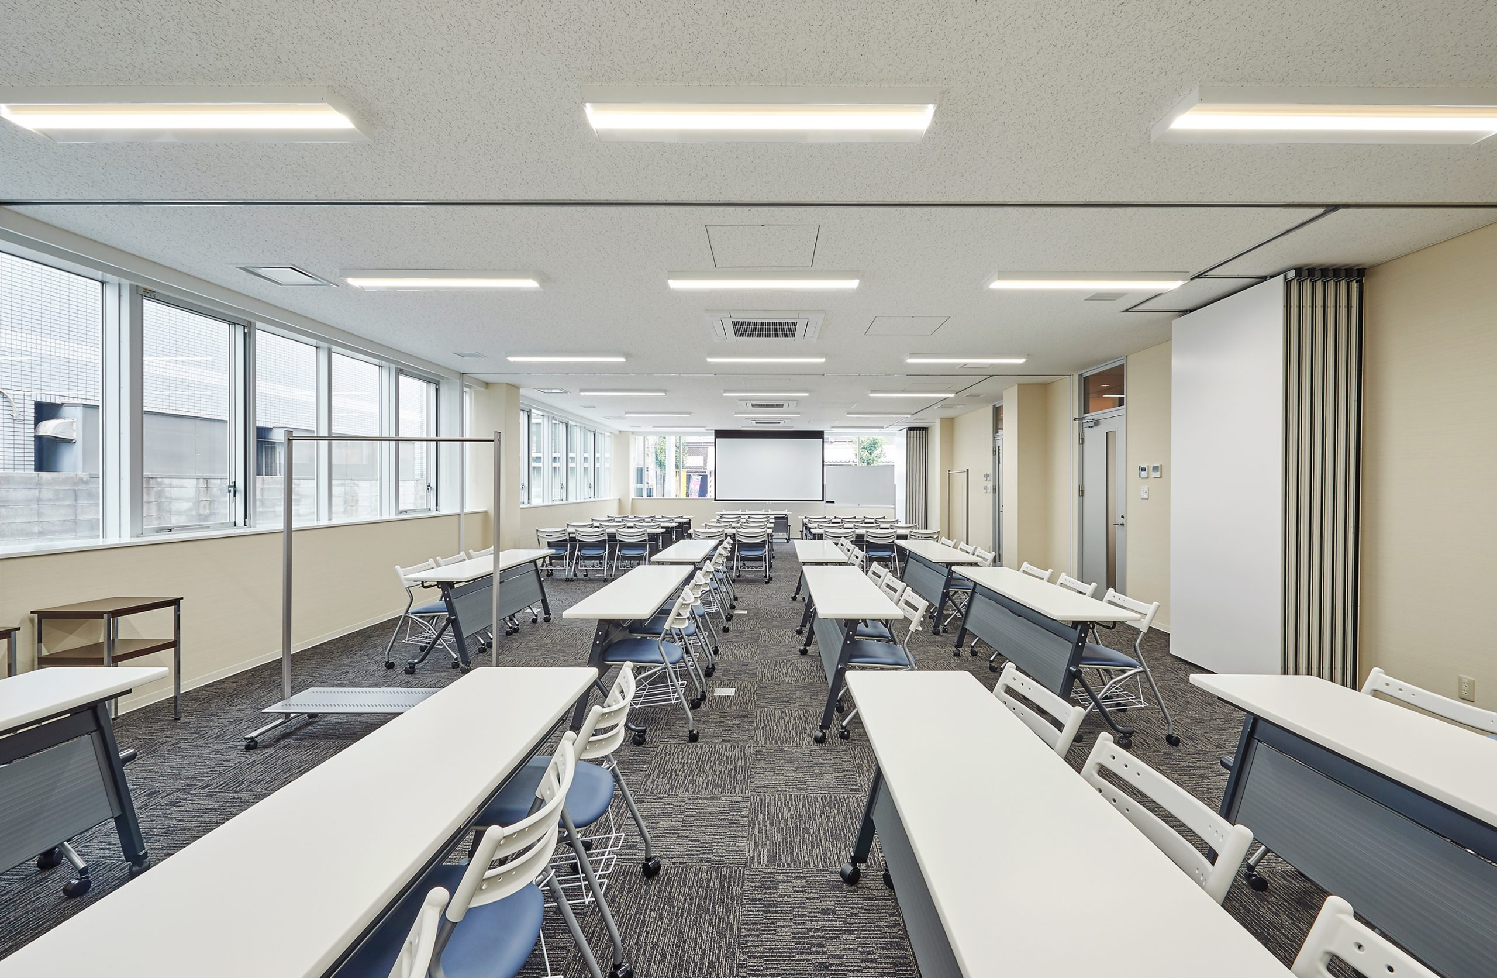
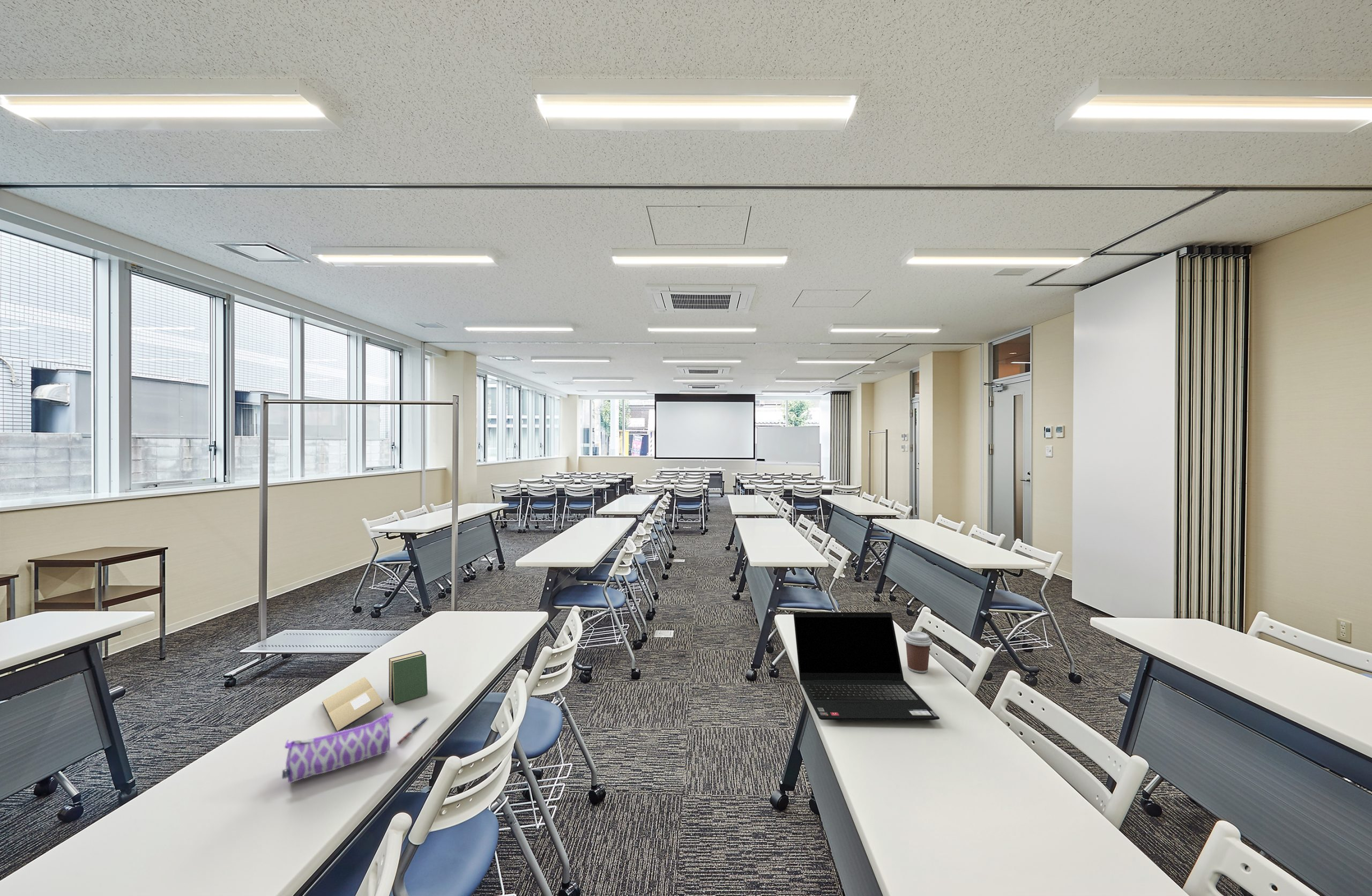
+ pen (413, 729)
+ coffee cup (918, 651)
+ book (372, 687)
+ pencil case (340, 745)
+ laptop computer (859, 662)
